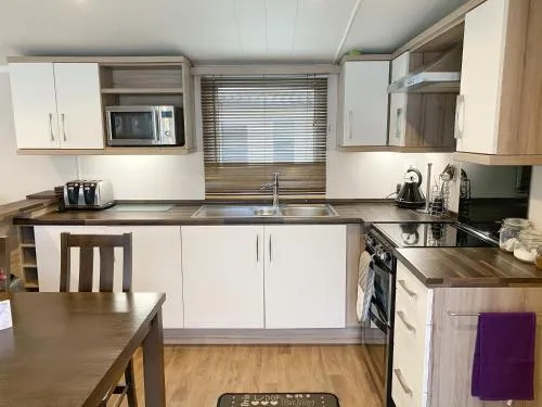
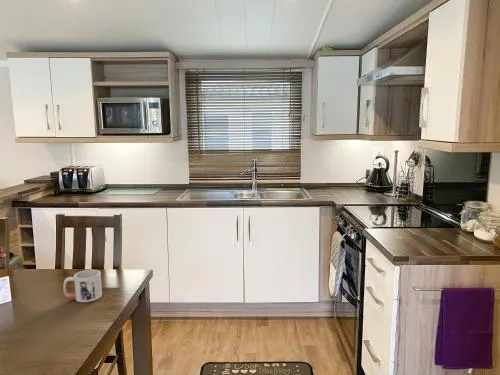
+ mug (82, 286)
